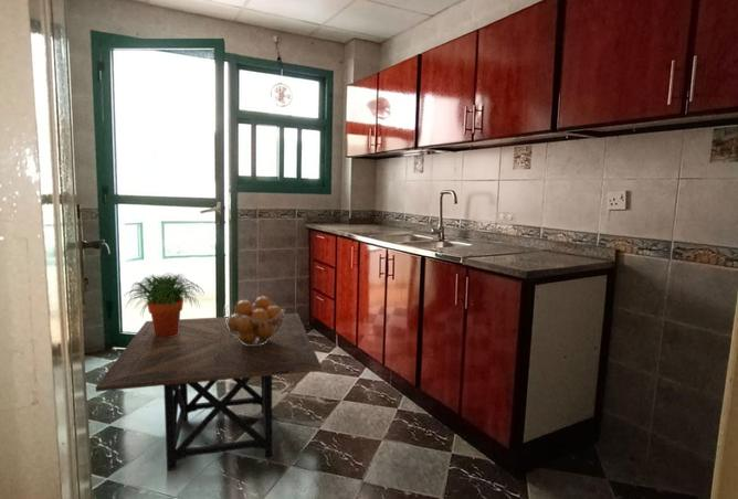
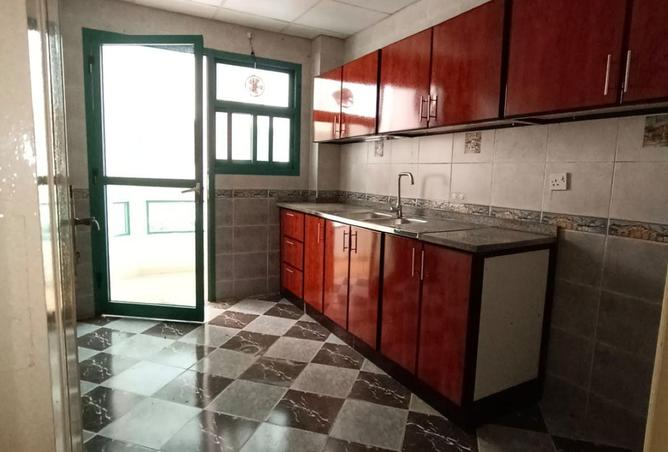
- potted plant (166, 304)
- fruit basket (254, 319)
- side table (228, 393)
